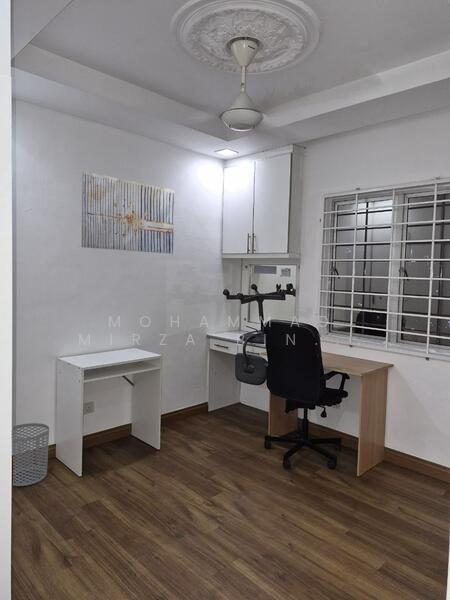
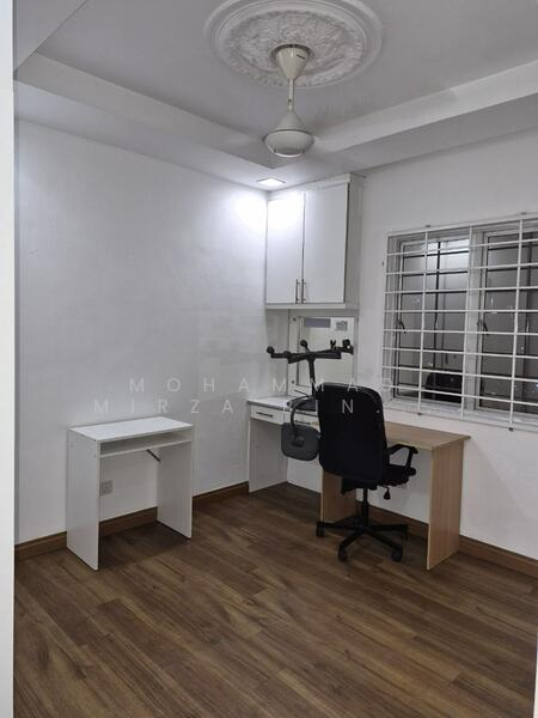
- wall art (131, 216)
- waste bin (26, 454)
